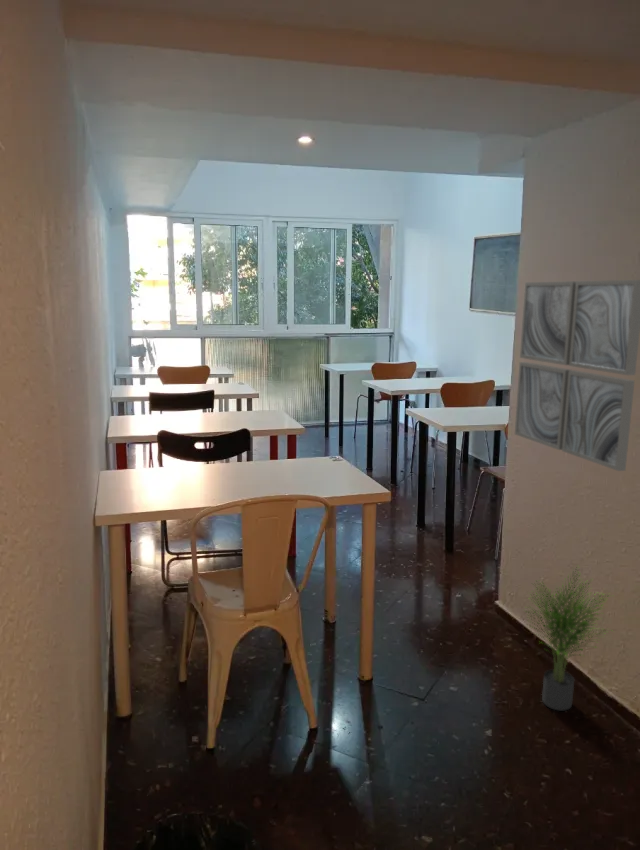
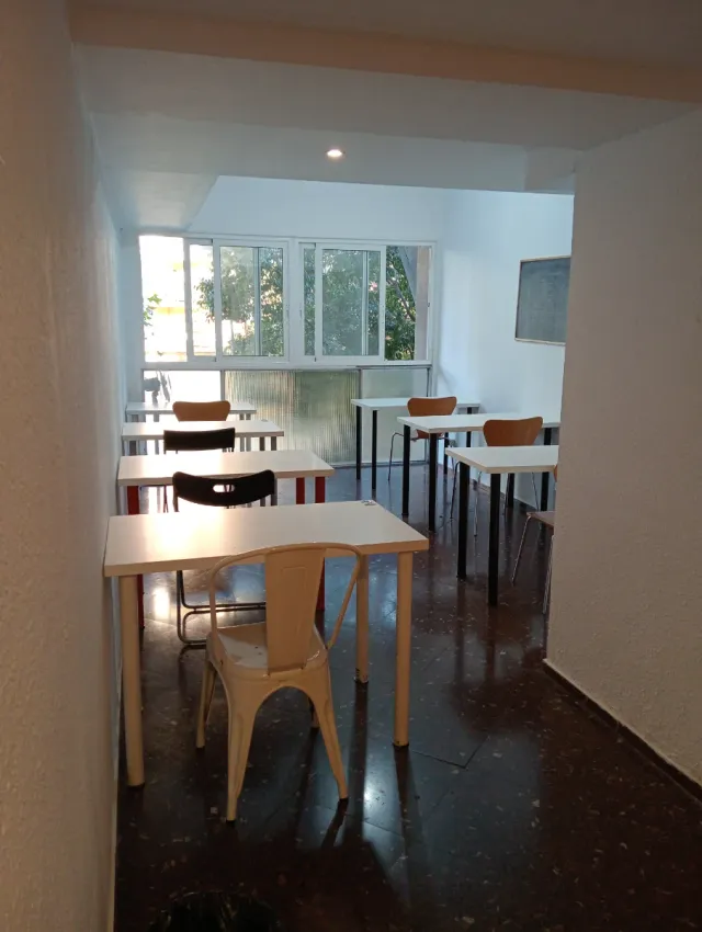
- potted plant (557, 633)
- wall art (569, 369)
